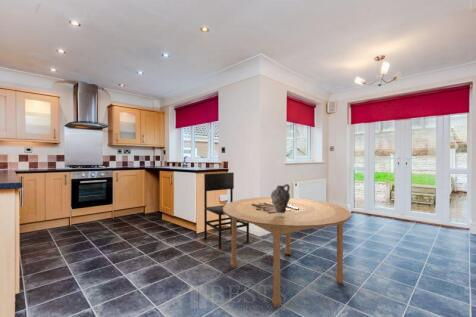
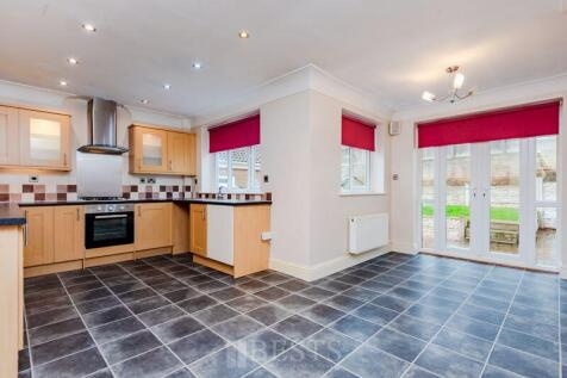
- chair (224, 205)
- dining table (286, 240)
- ceramic jug (279, 199)
